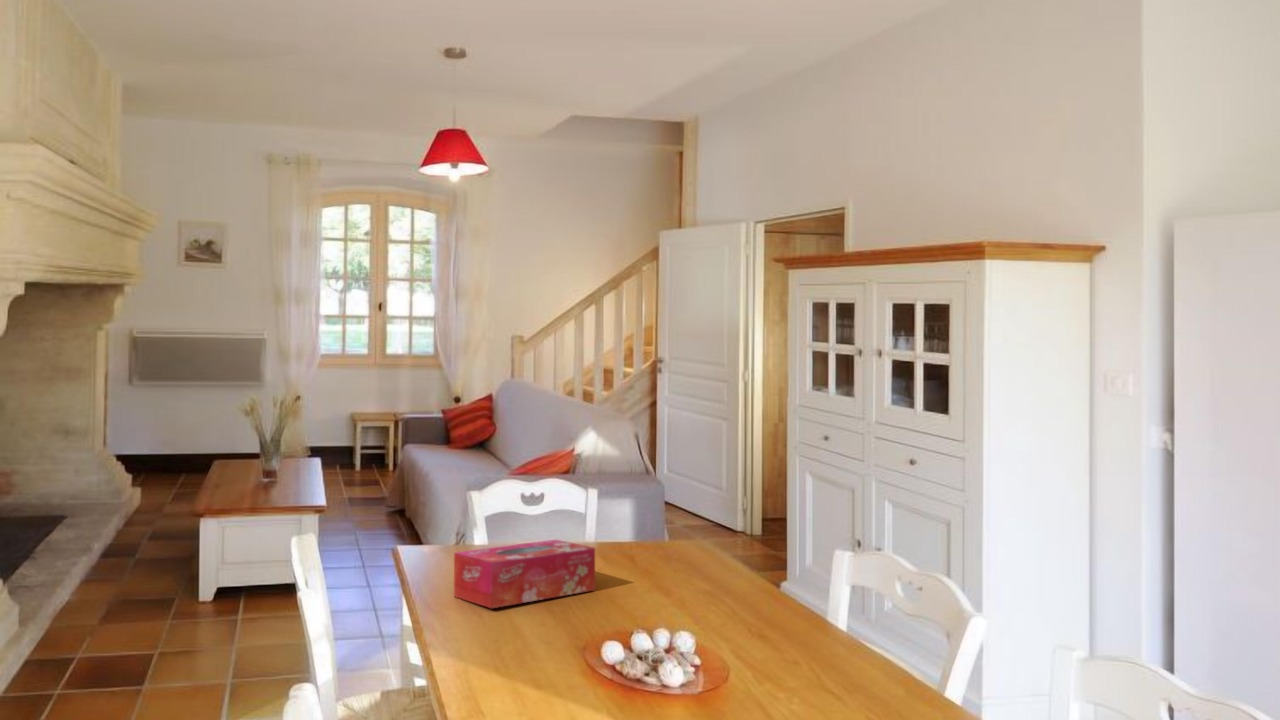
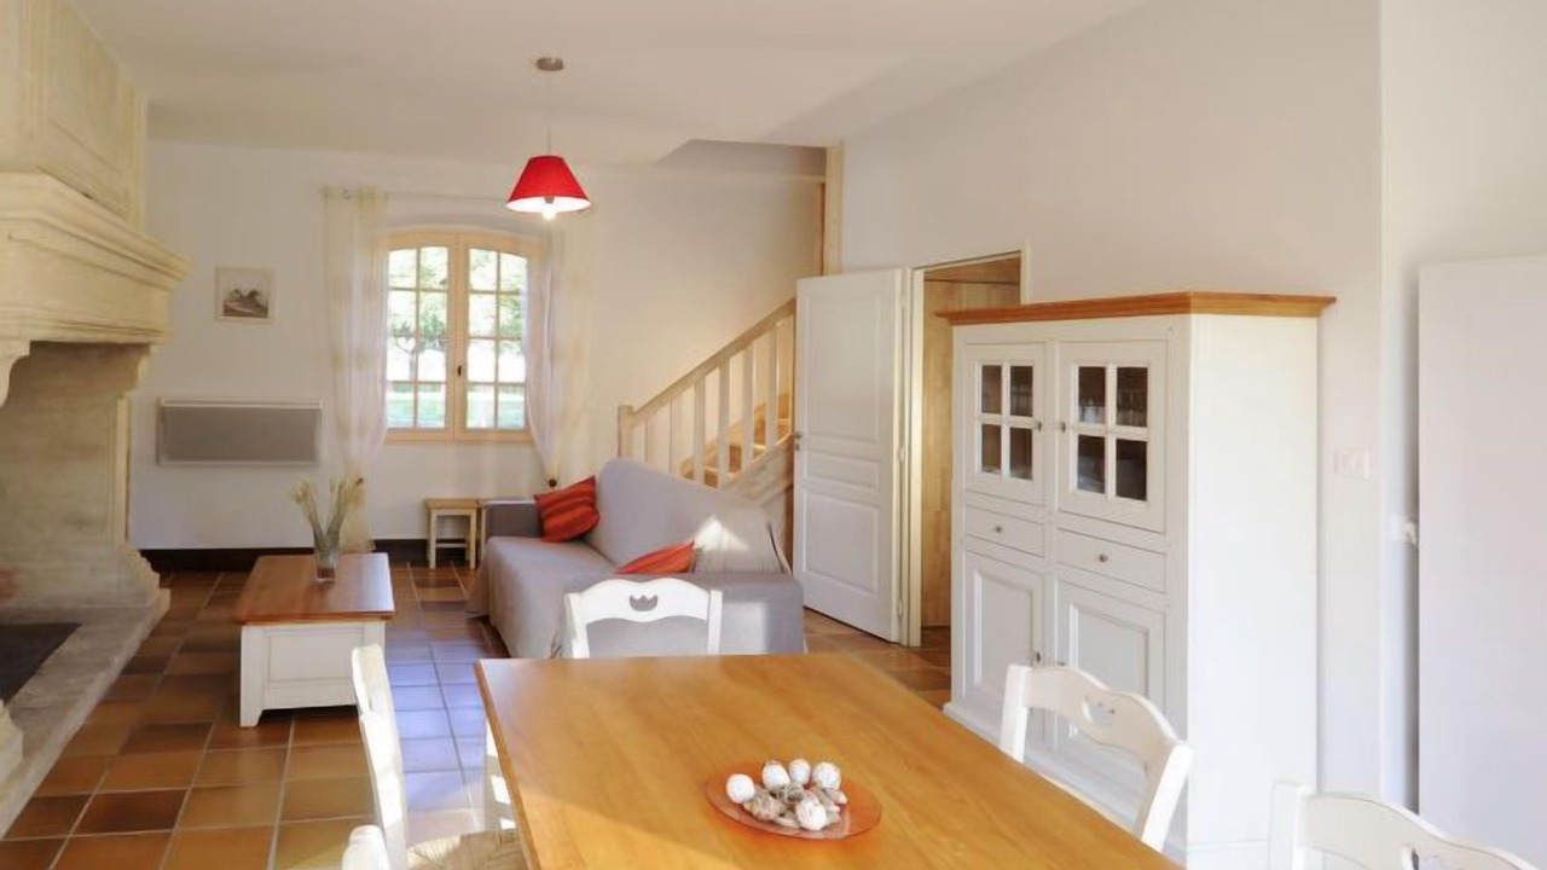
- tissue box (525, 571)
